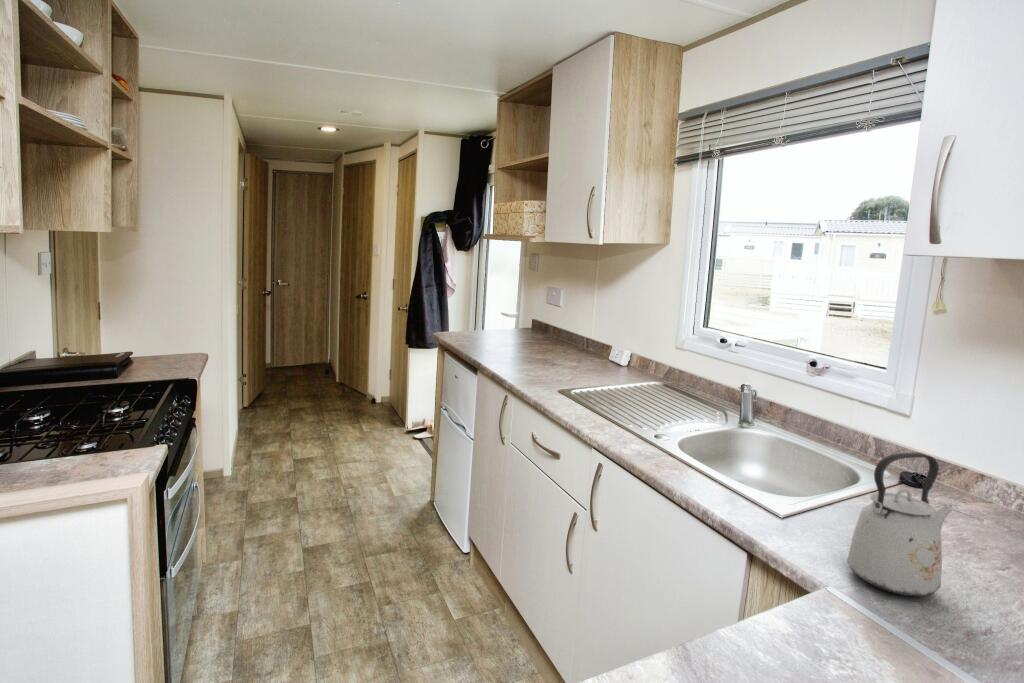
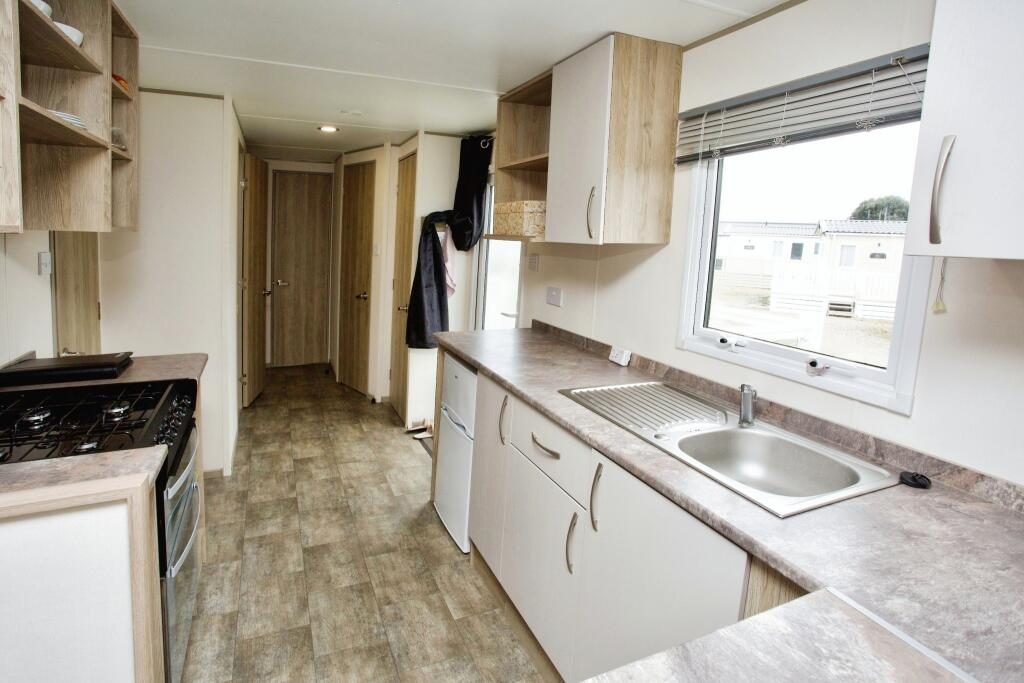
- kettle (911, 517)
